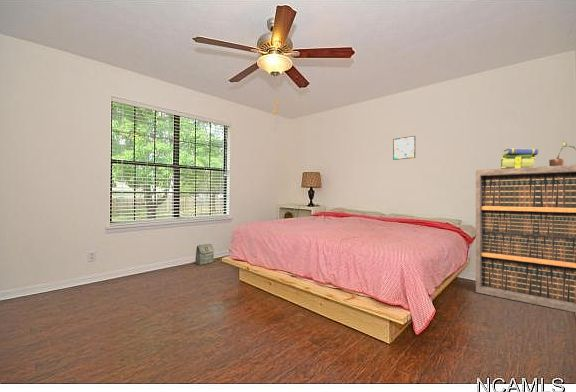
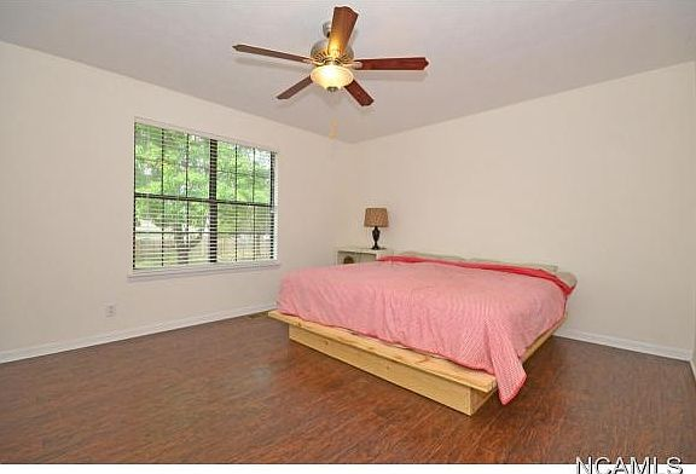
- potted plant (559, 154)
- stack of books (518, 158)
- bookshelf (532, 233)
- wall art (403, 148)
- bag (204, 253)
